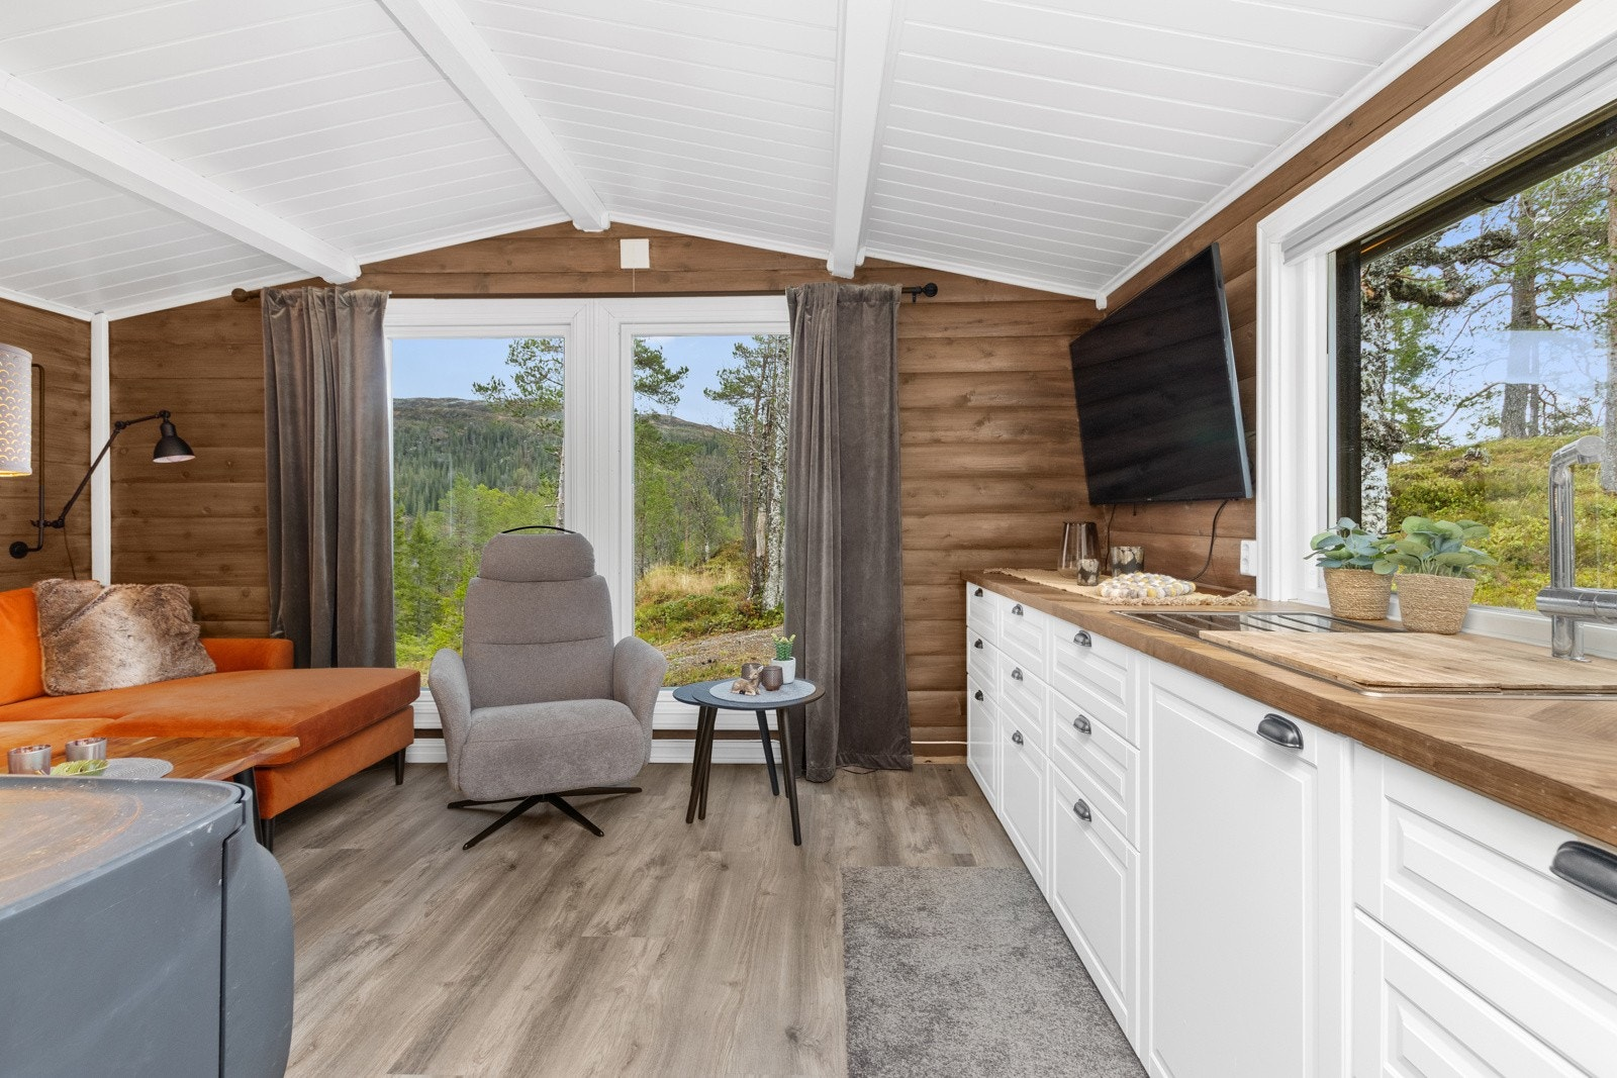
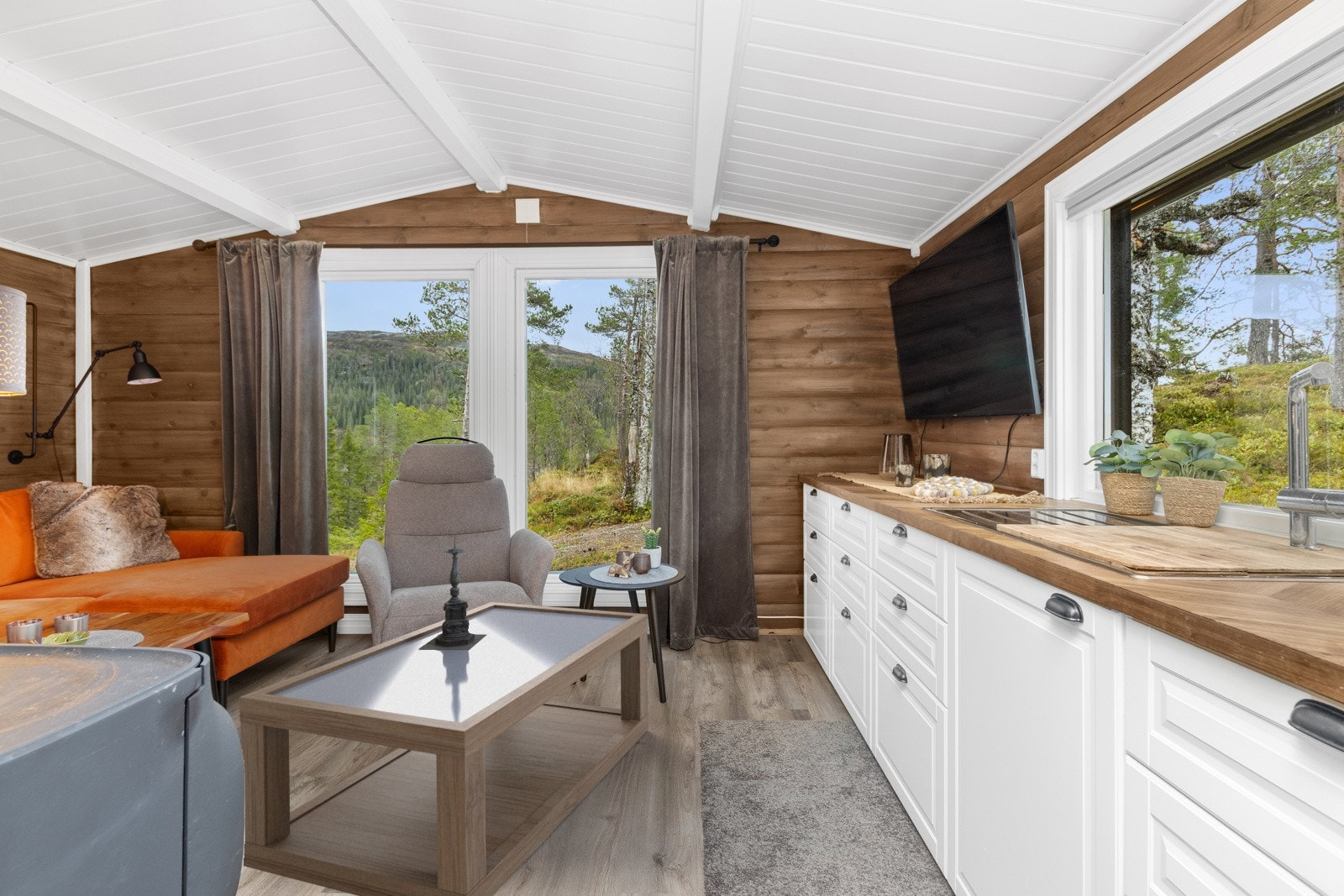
+ candle holder (454, 584)
+ coffee table (482, 716)
